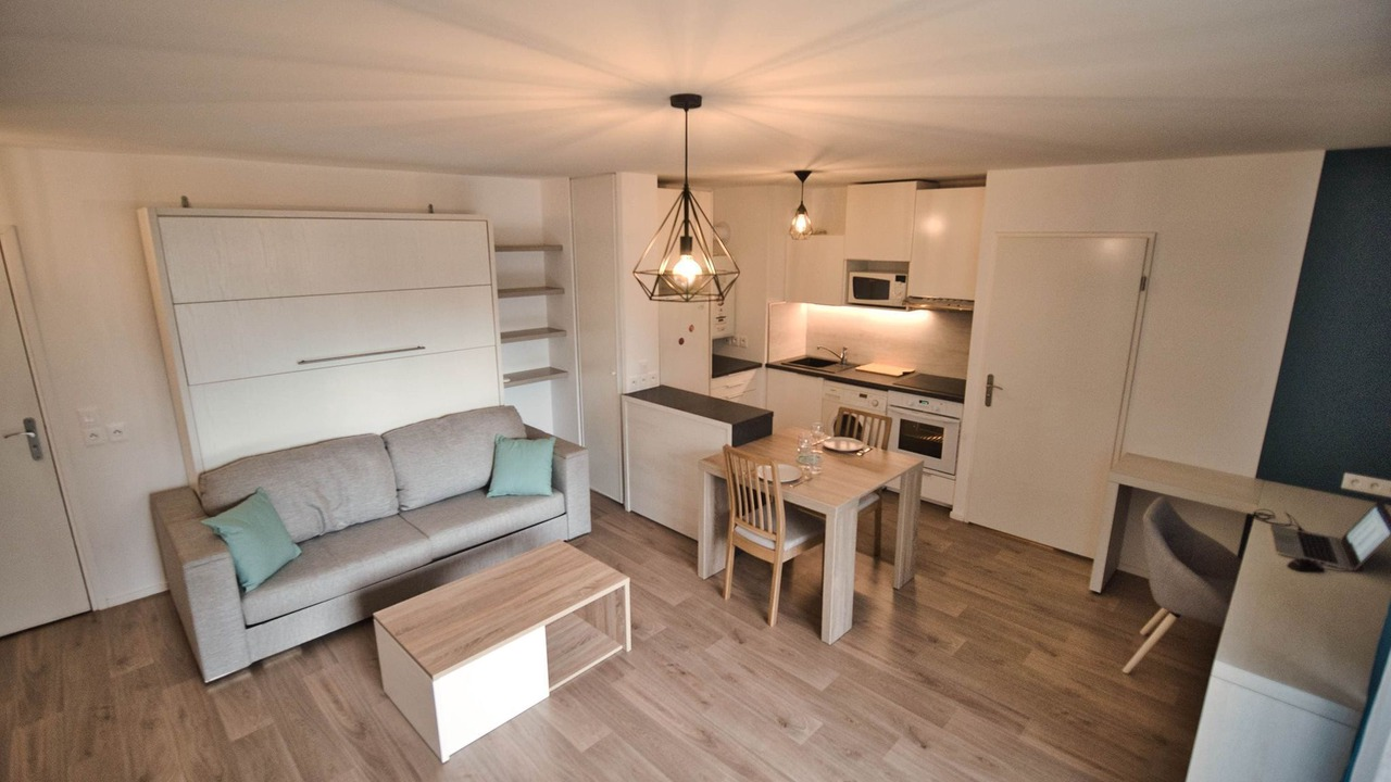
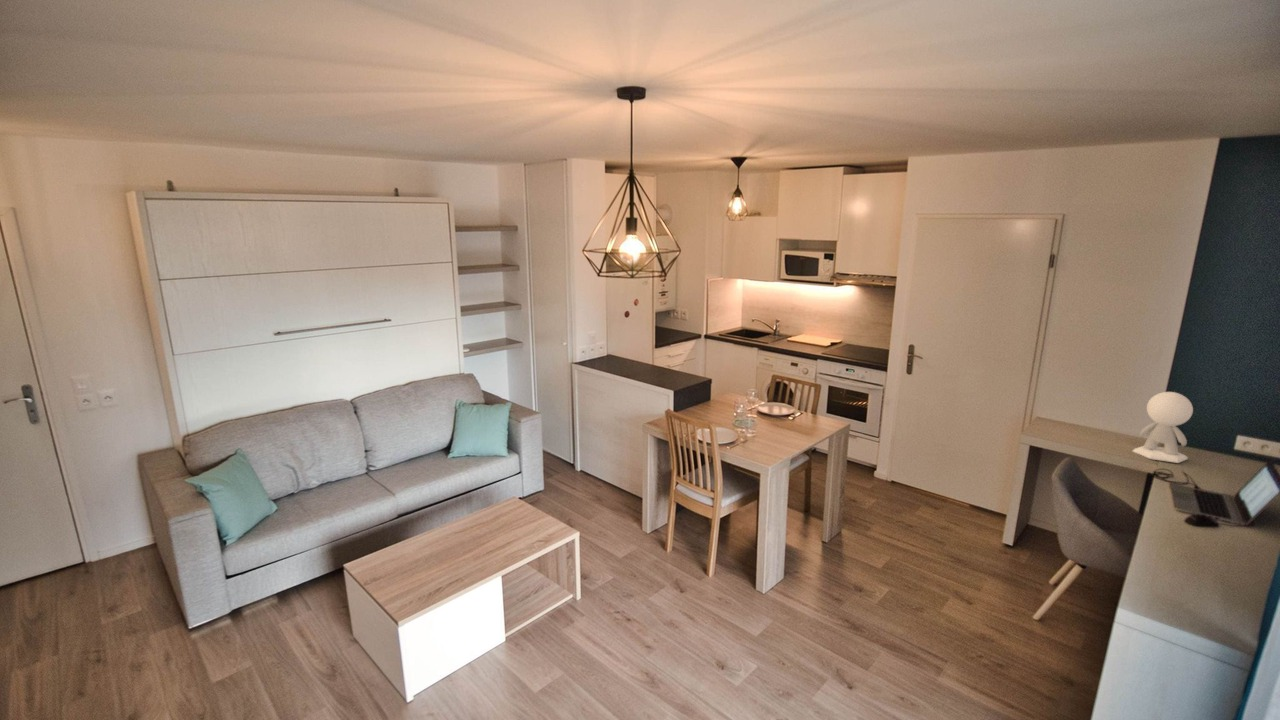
+ desk lamp (1165, 424)
